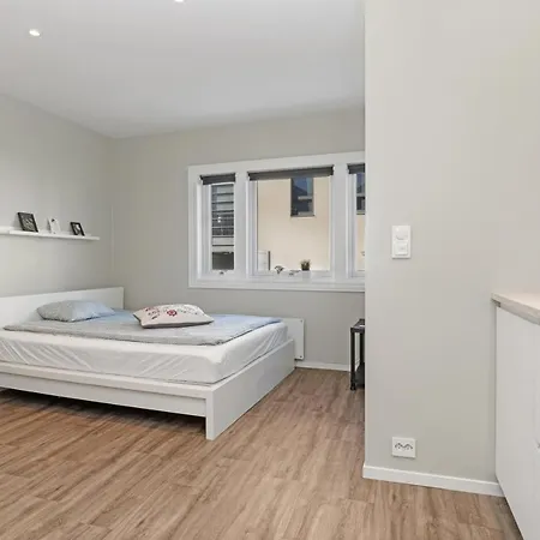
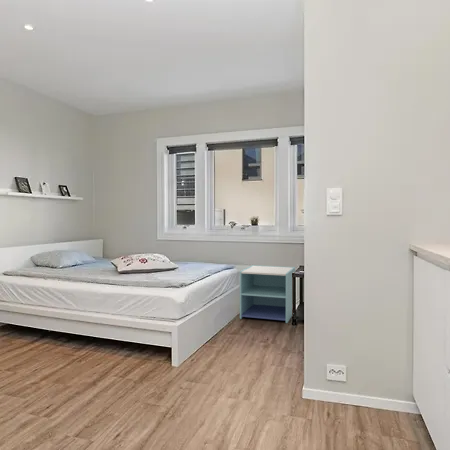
+ nightstand (268, 291)
